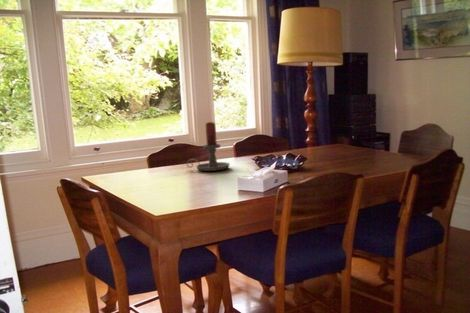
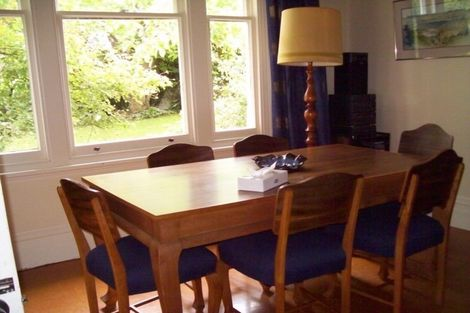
- candle holder (206, 145)
